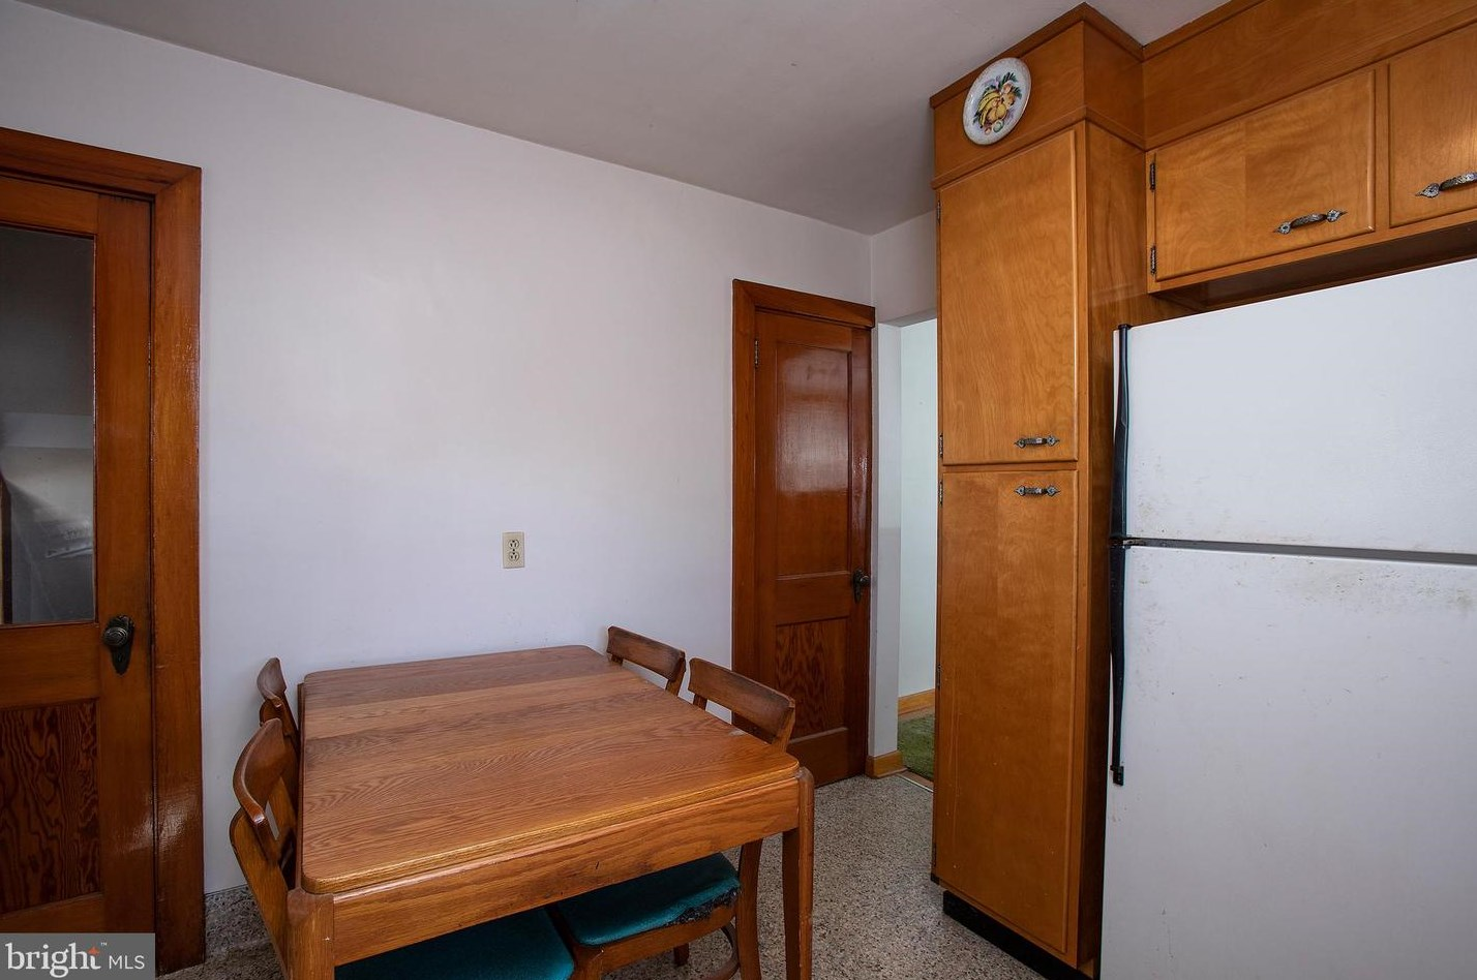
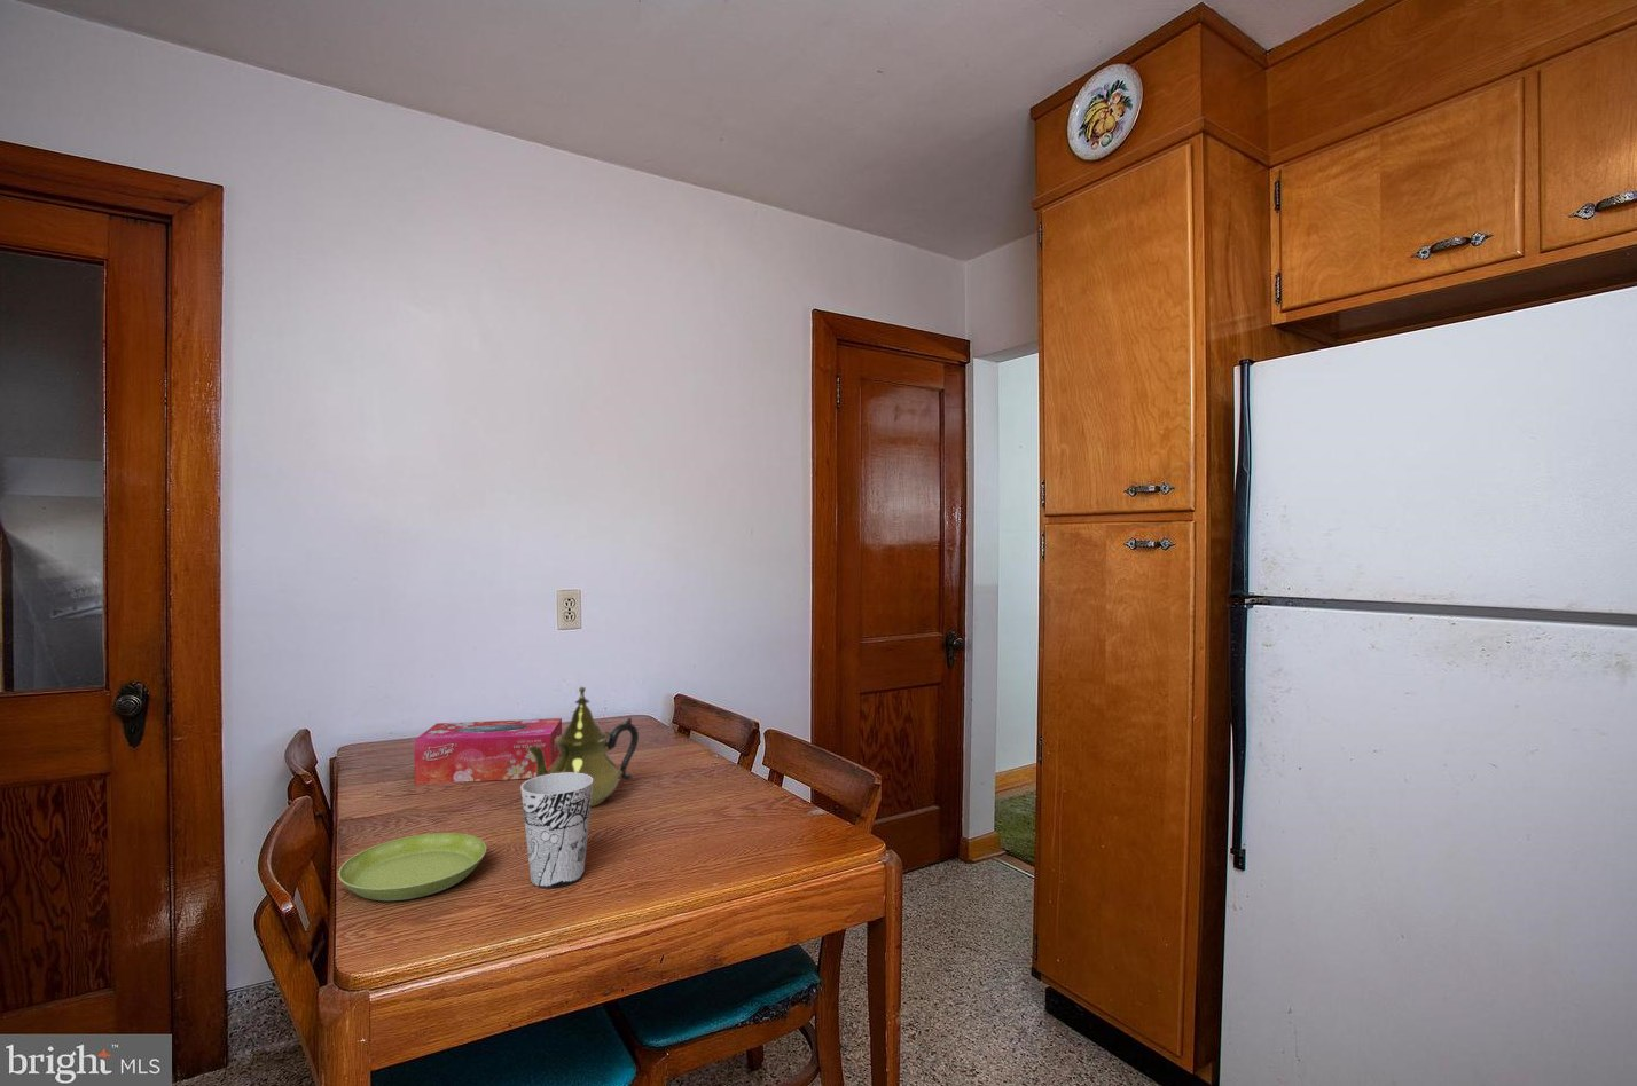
+ tissue box (492, 749)
+ saucer (415, 867)
+ cup (557, 829)
+ teapot (584, 742)
